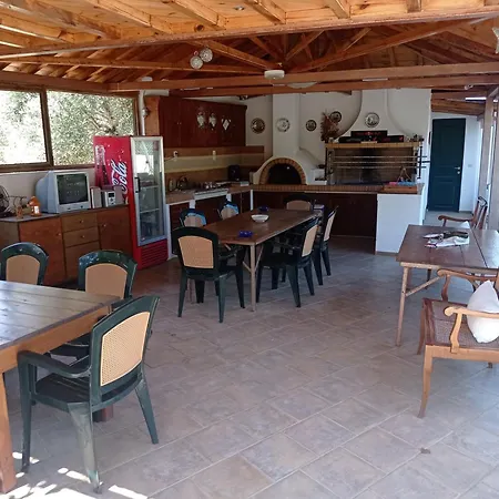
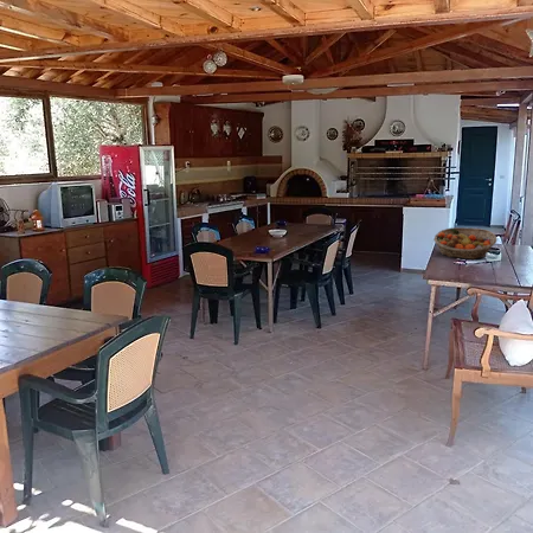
+ fruit basket (464, 243)
